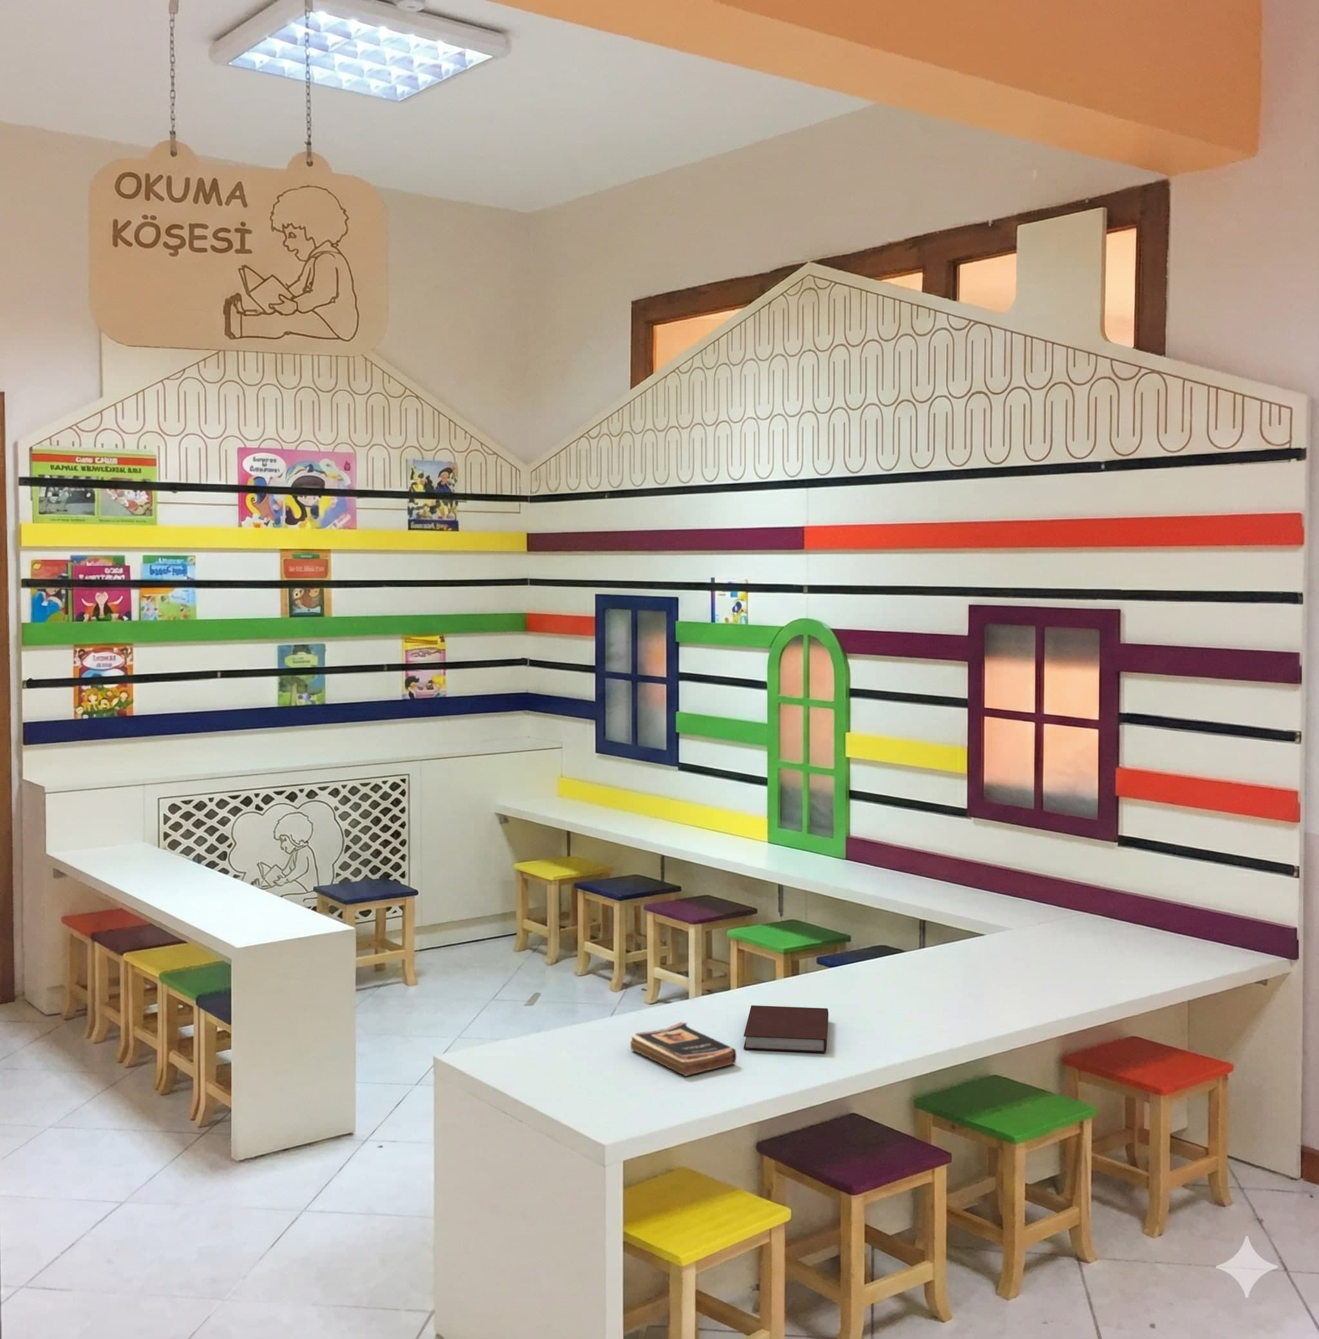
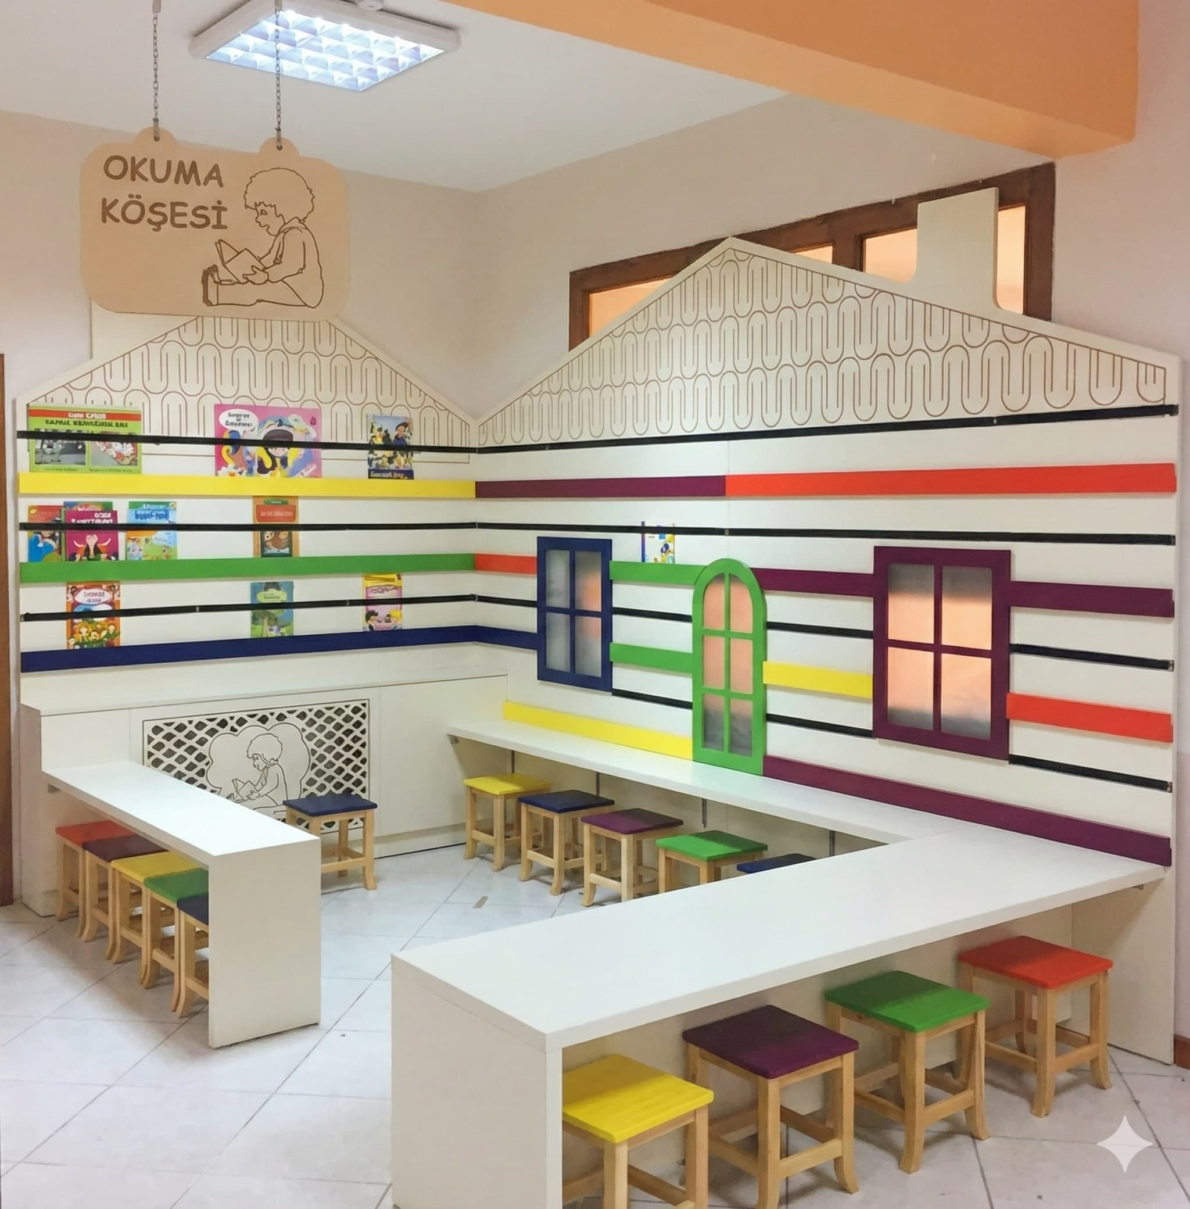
- notebook (788, 1027)
- book (682, 1047)
